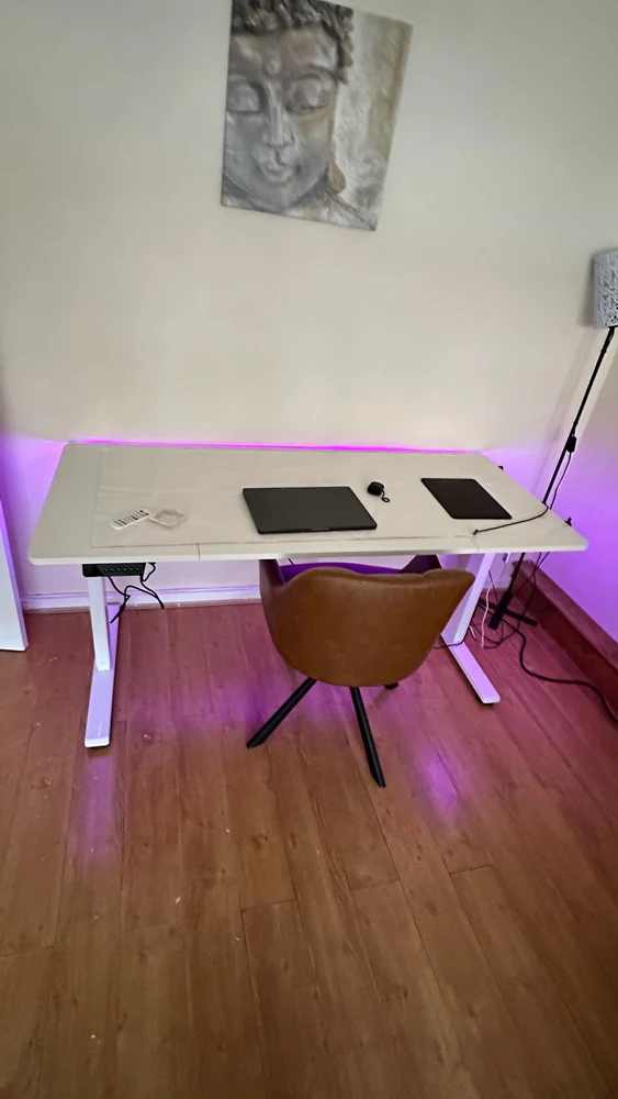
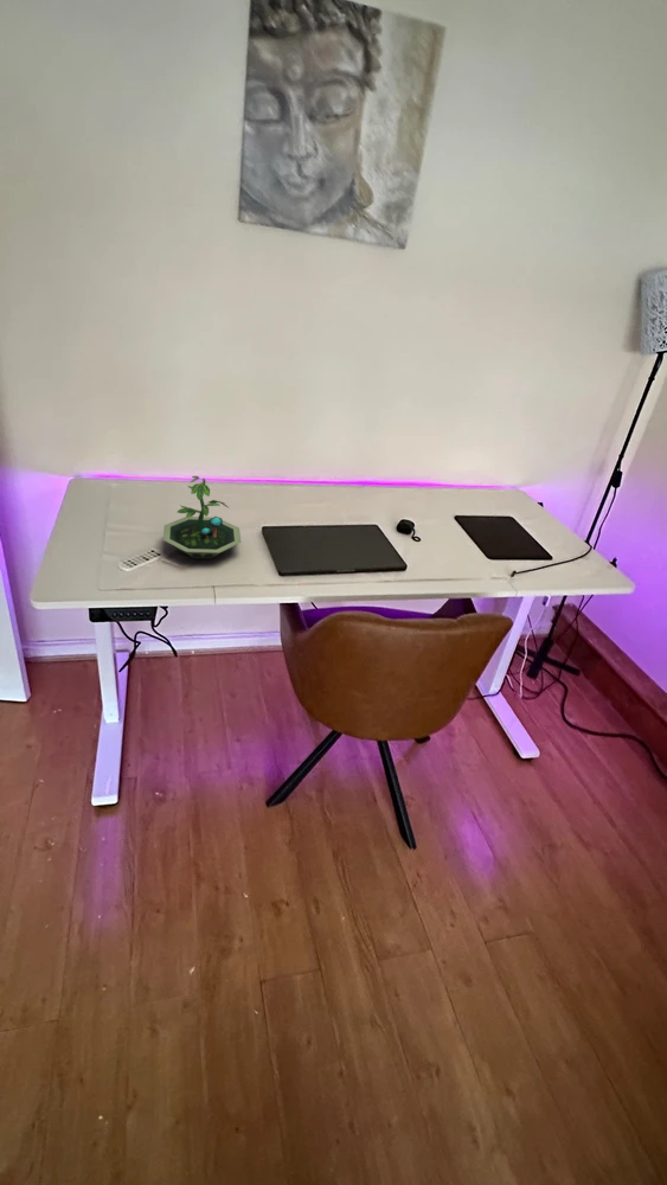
+ terrarium (203, 494)
